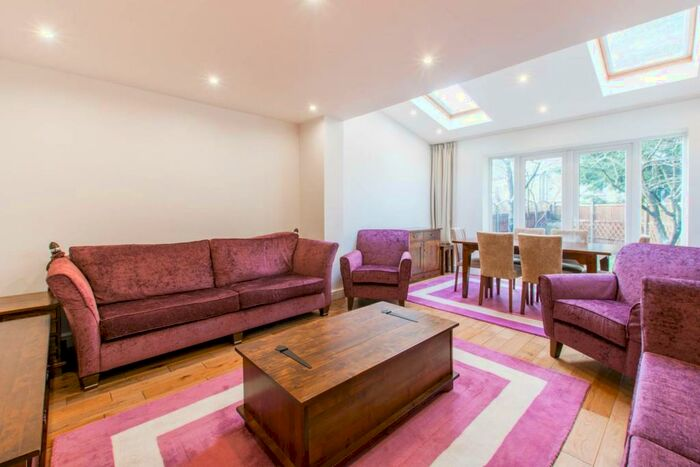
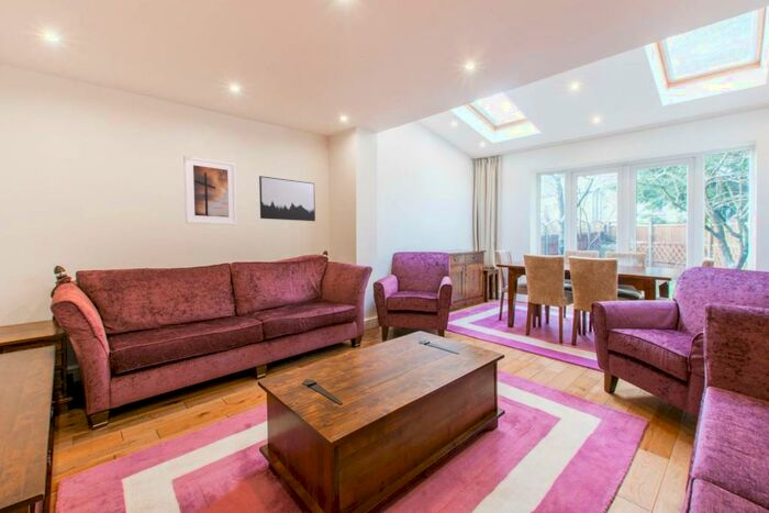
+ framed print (211, 191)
+ wall art (288, 200)
